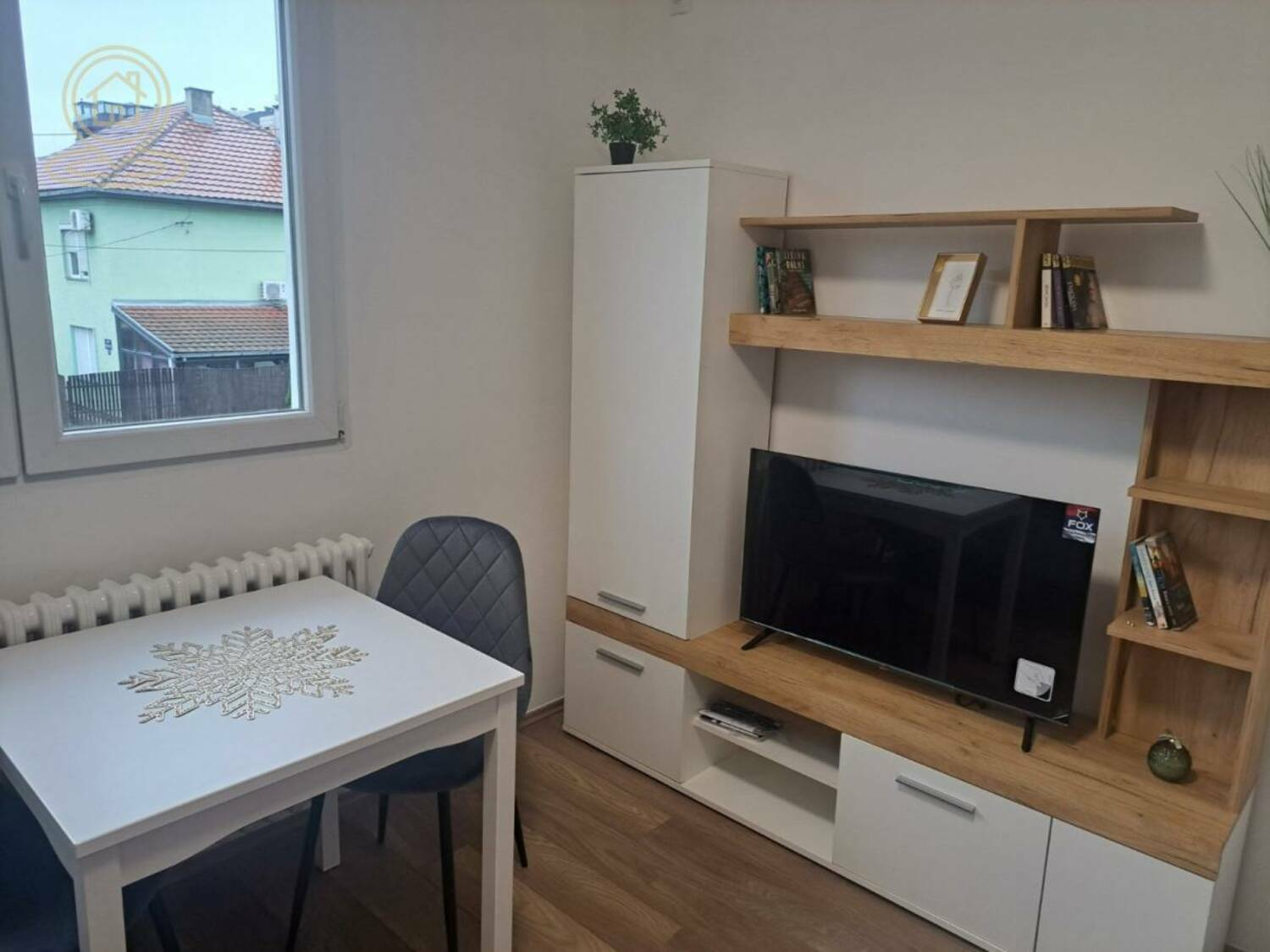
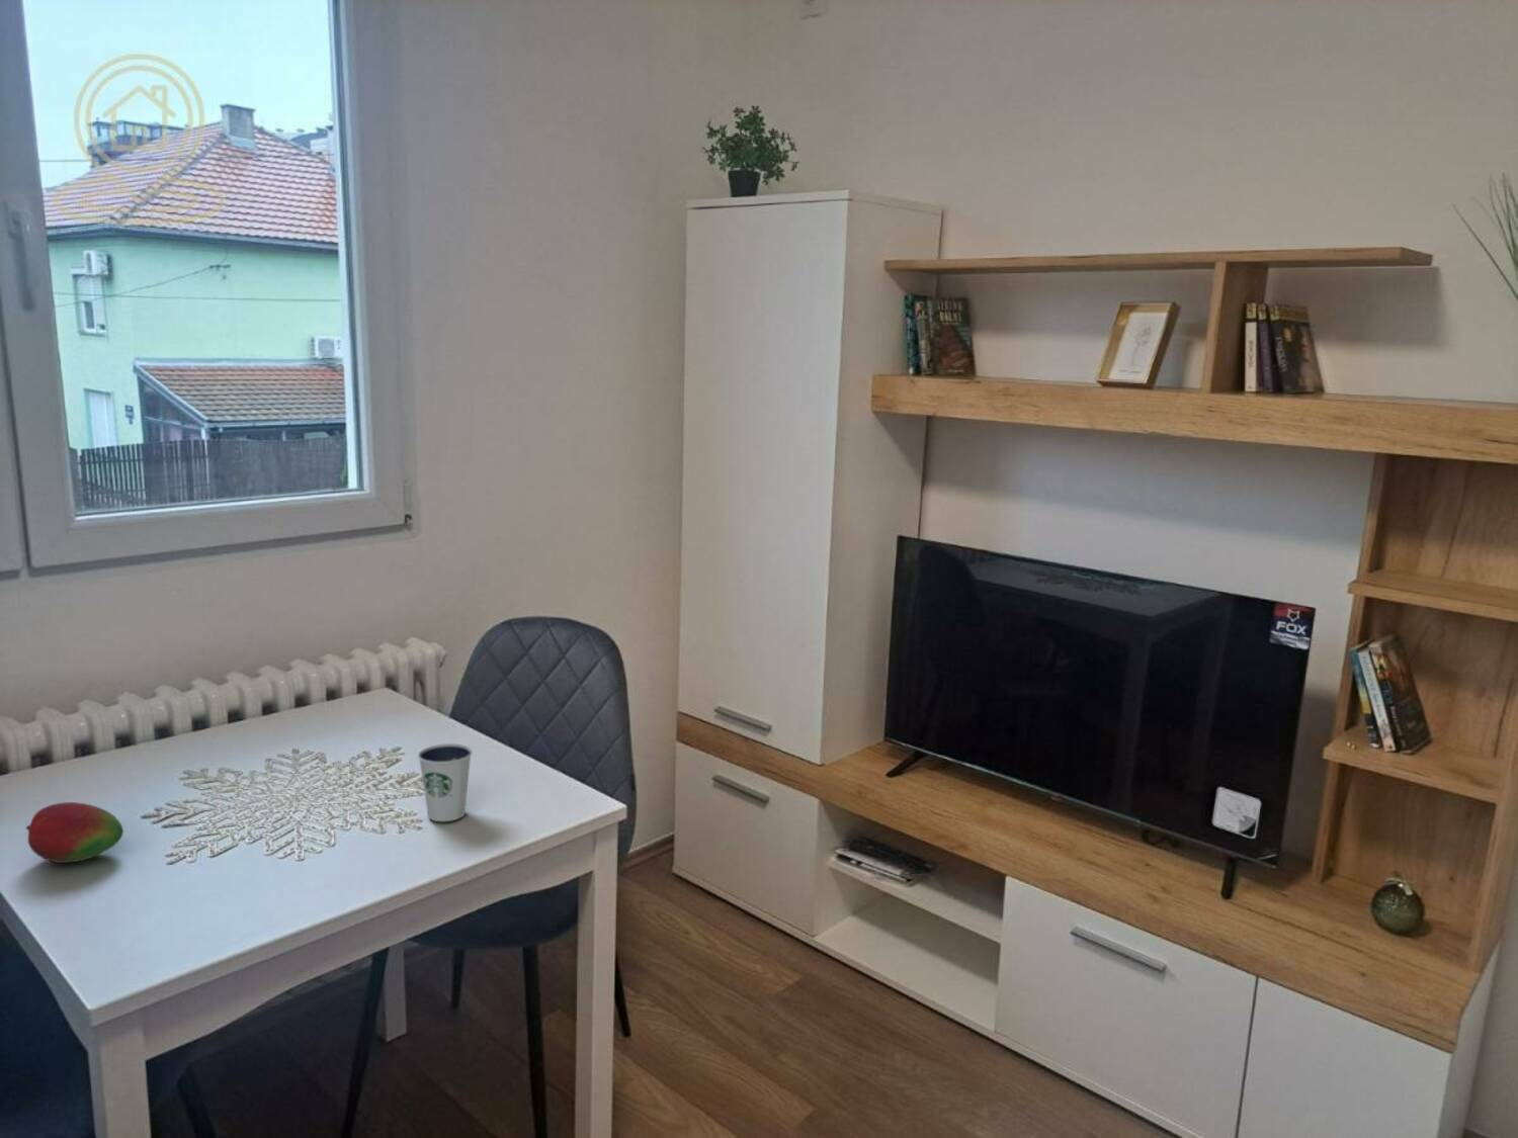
+ fruit (75, 831)
+ dixie cup (446, 784)
